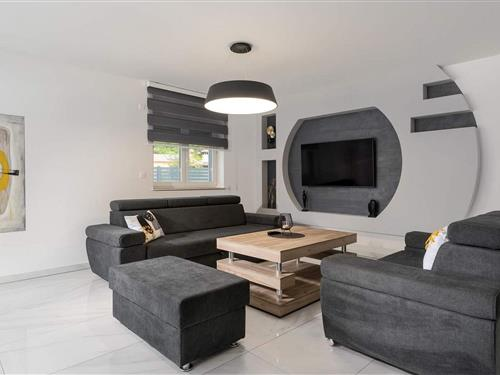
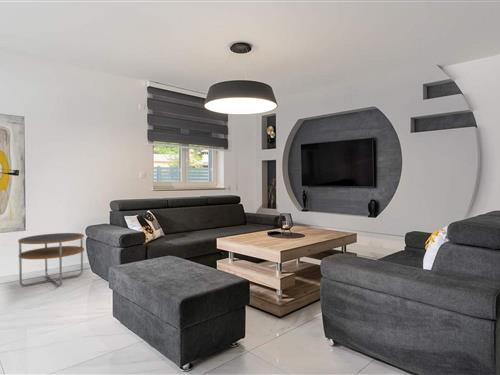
+ side table (52, 257)
